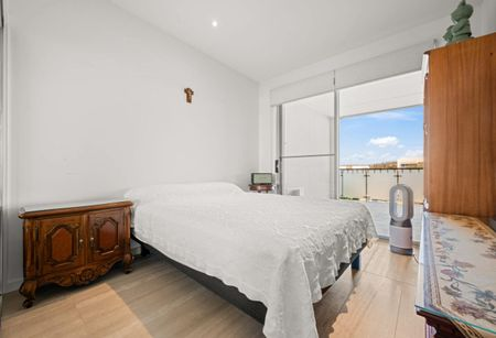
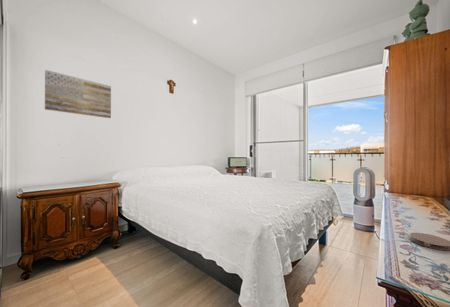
+ coaster (430, 240)
+ wall art (81, 96)
